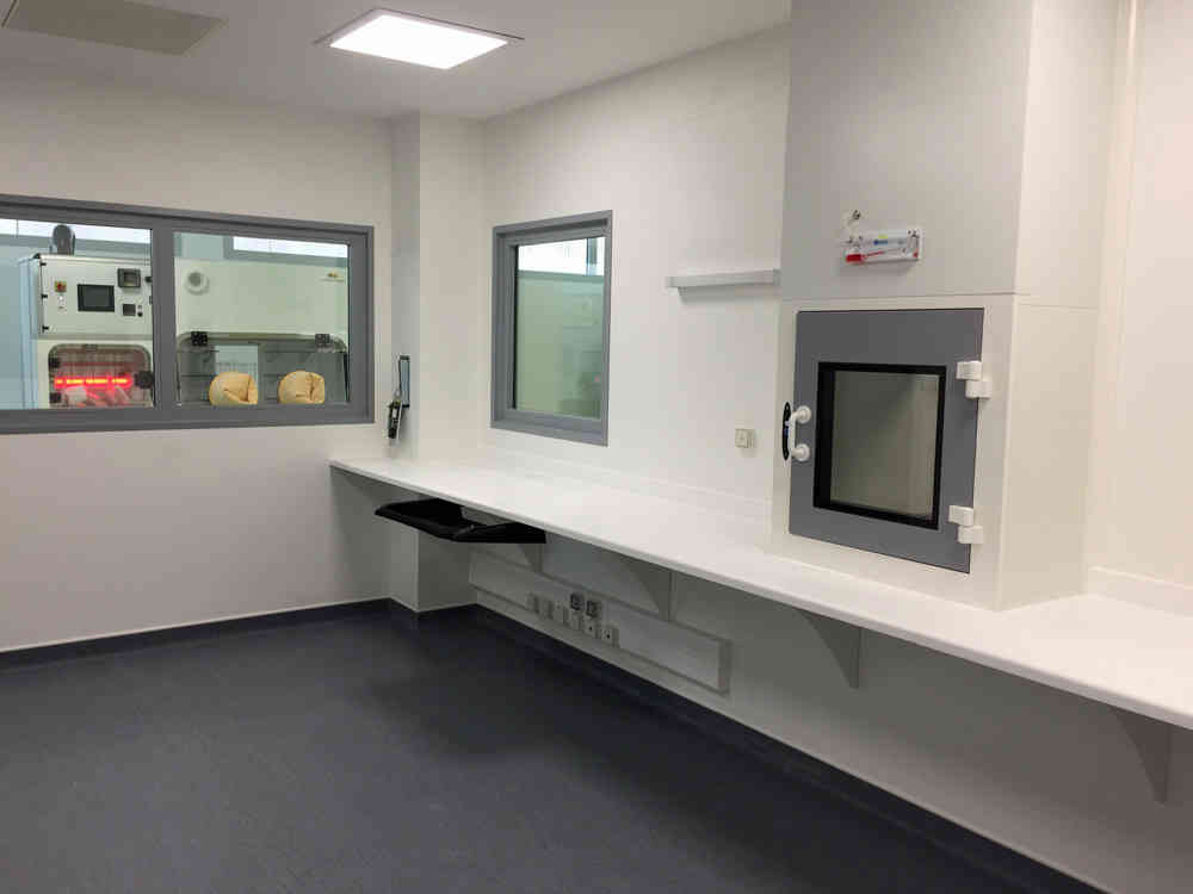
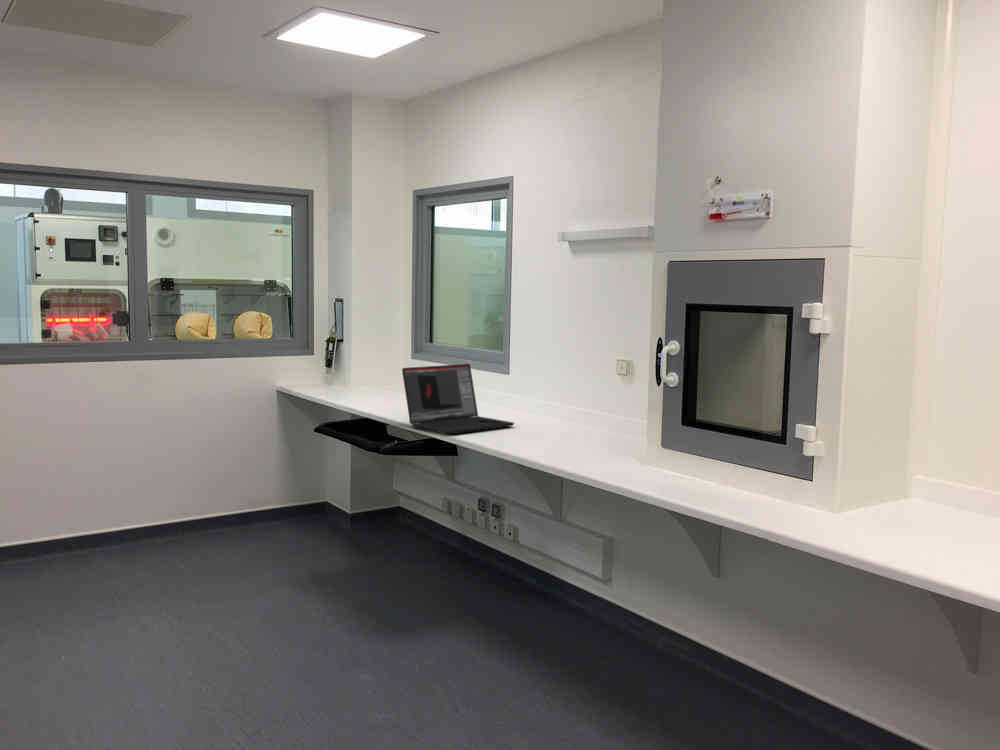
+ laptop (458, 397)
